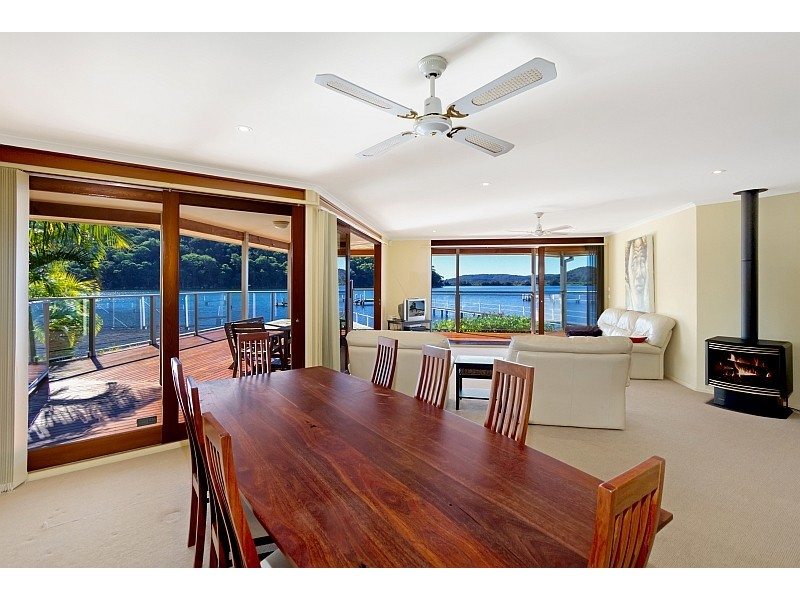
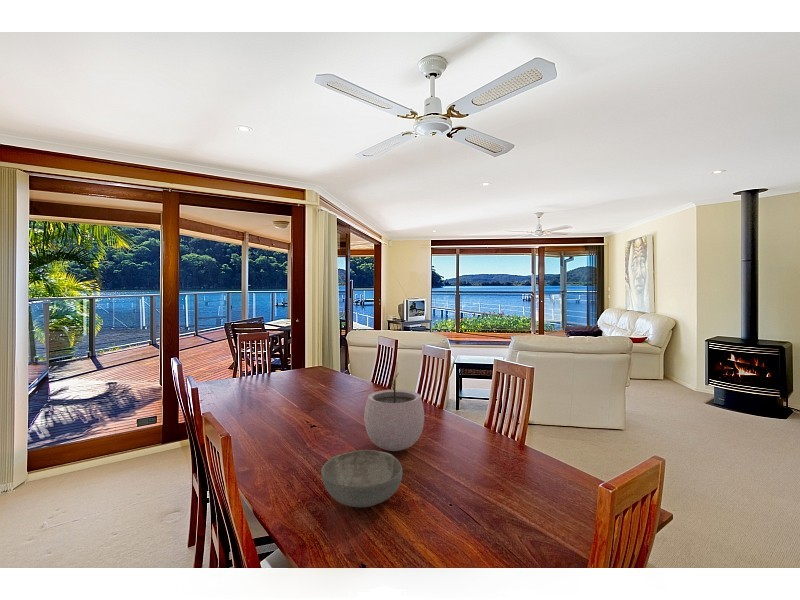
+ bowl (362, 481)
+ plant pot (394, 410)
